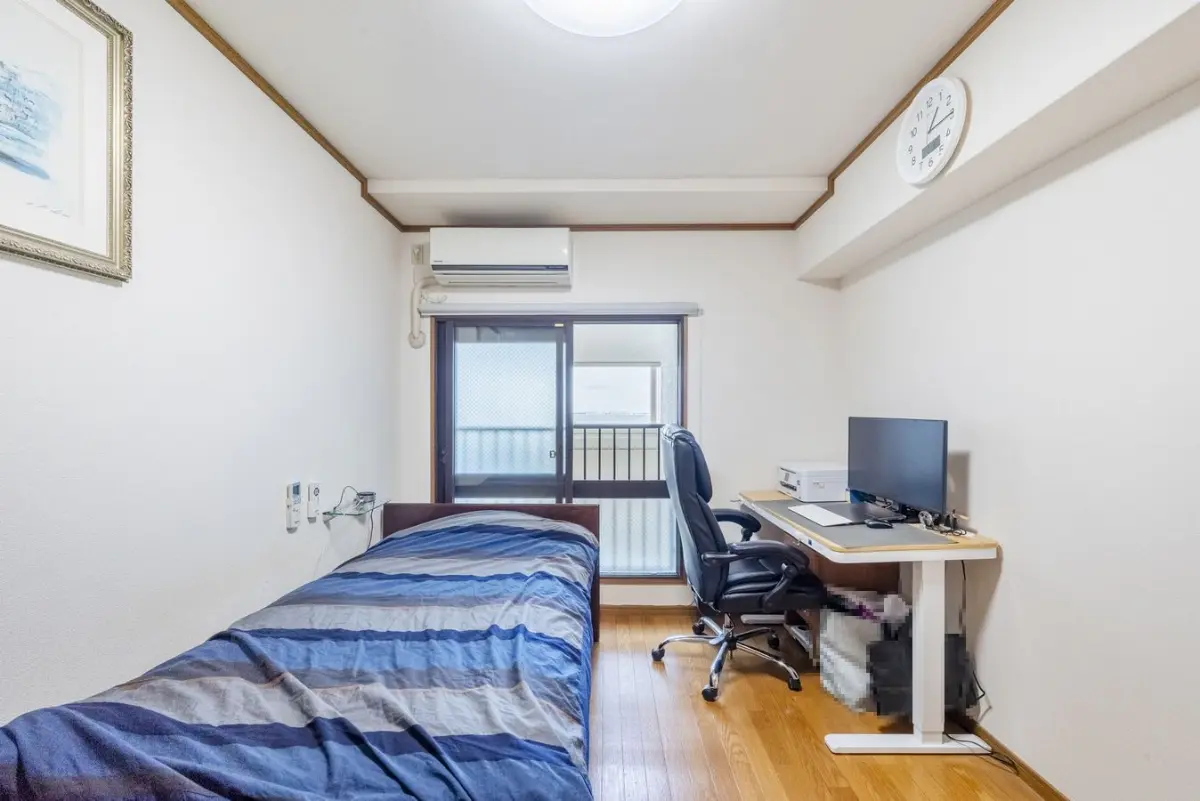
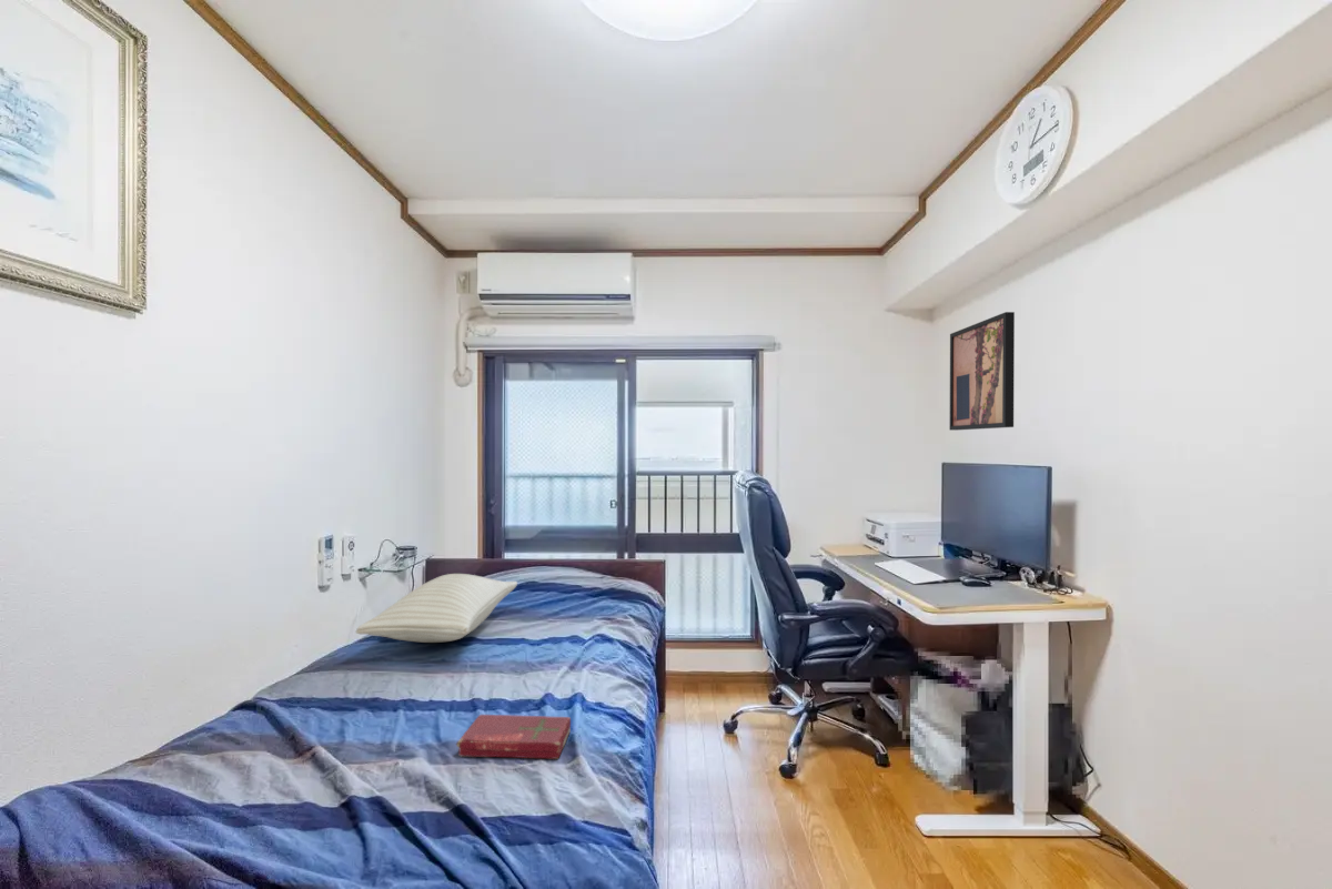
+ wall art (979, 376)
+ pillow (447, 606)
+ book (515, 735)
